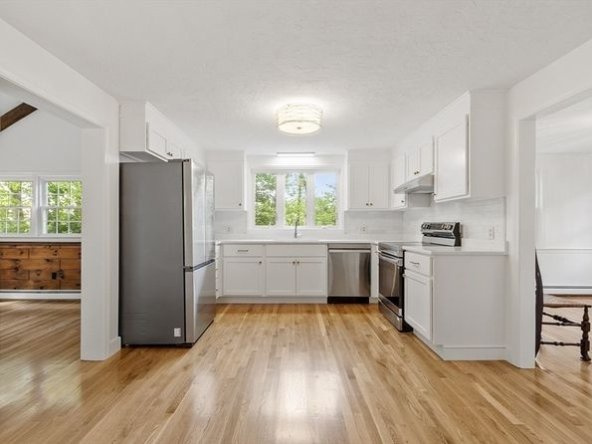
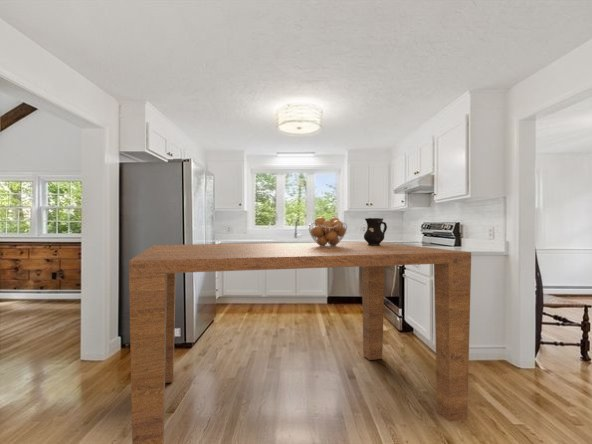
+ table (293, 268)
+ fruit basket (327, 231)
+ pitcher (375, 231)
